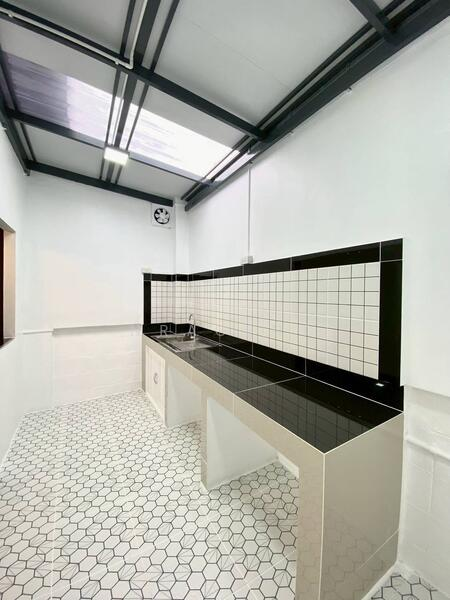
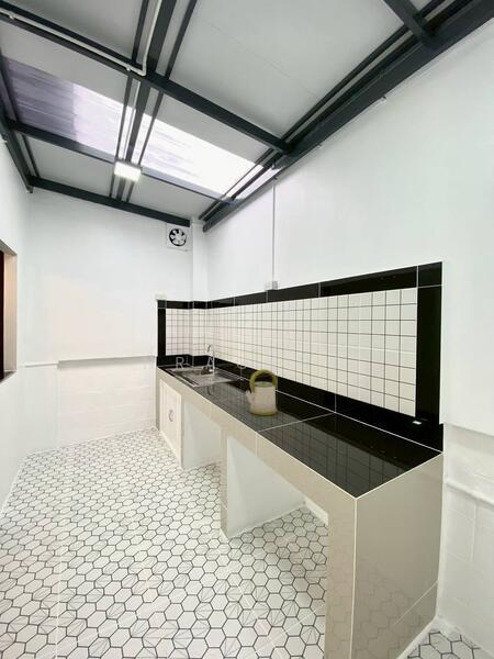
+ kettle (260, 390)
